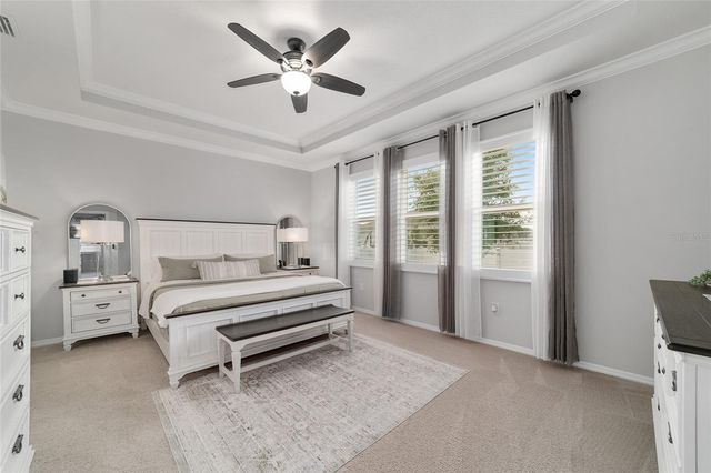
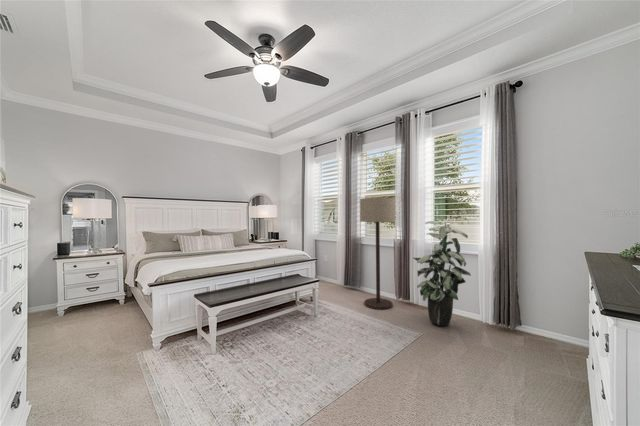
+ indoor plant (439, 271)
+ floor lamp (377, 251)
